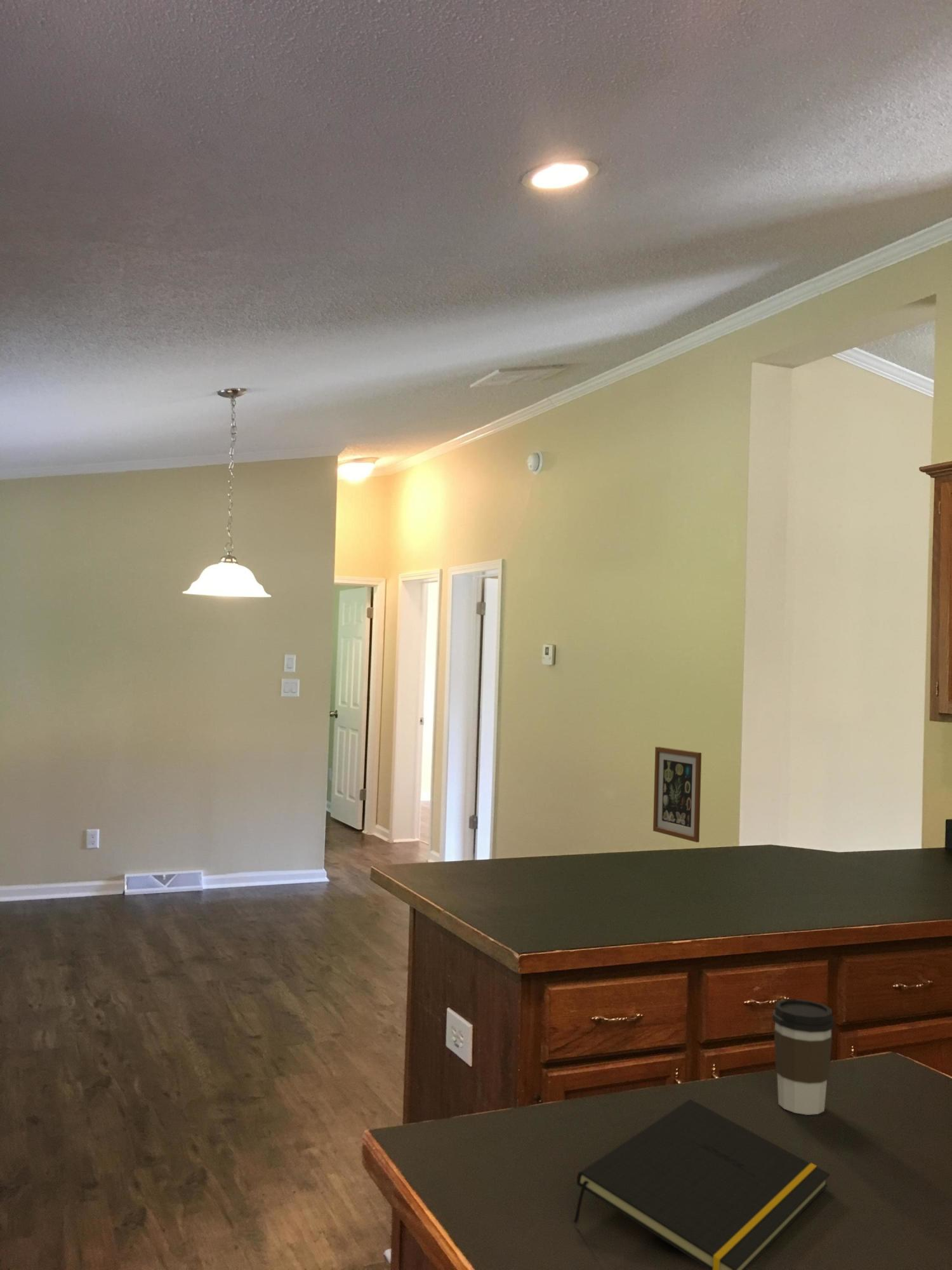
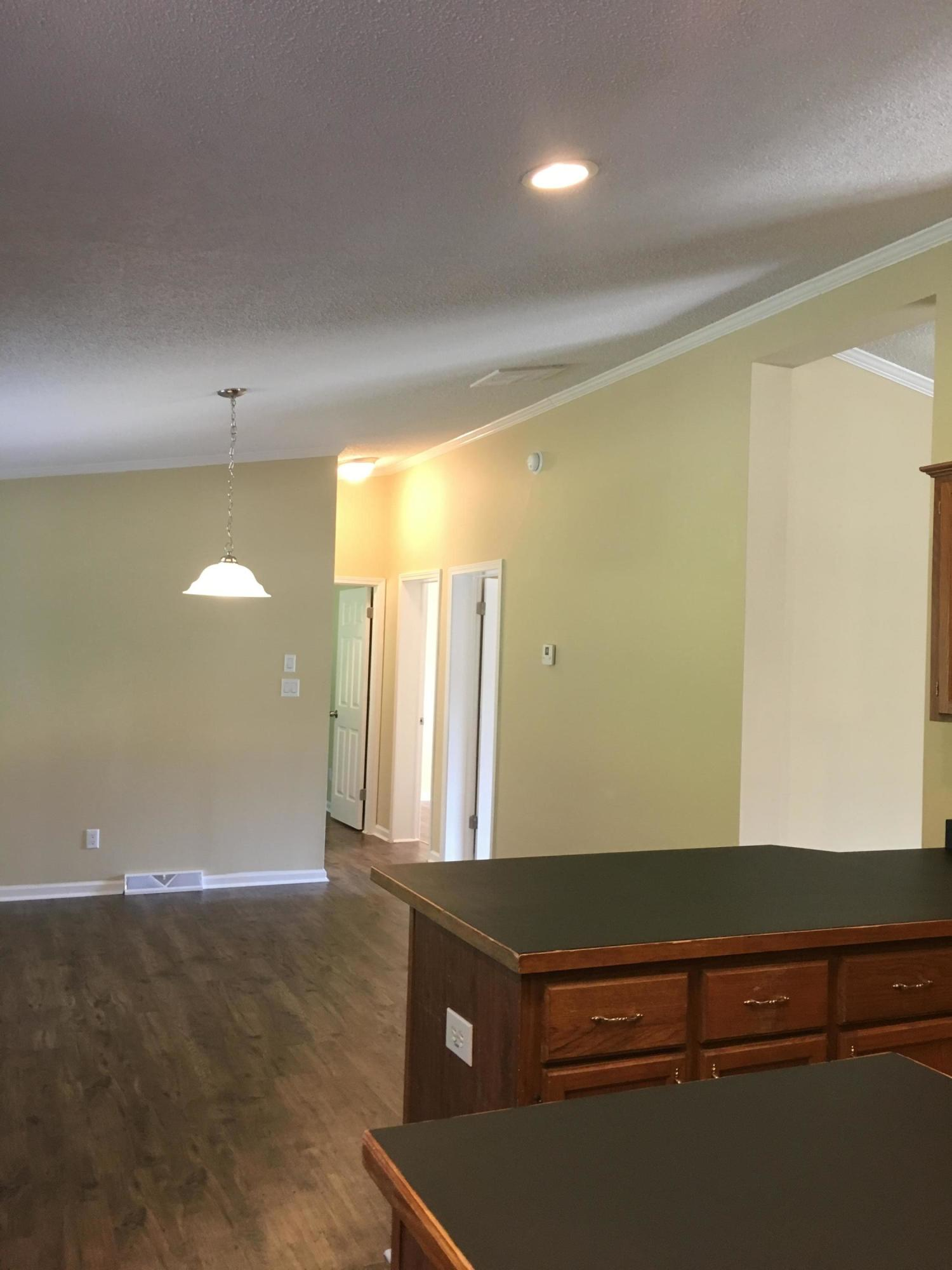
- wall art (677, 792)
- coffee cup (802, 1056)
- notepad (708, 1179)
